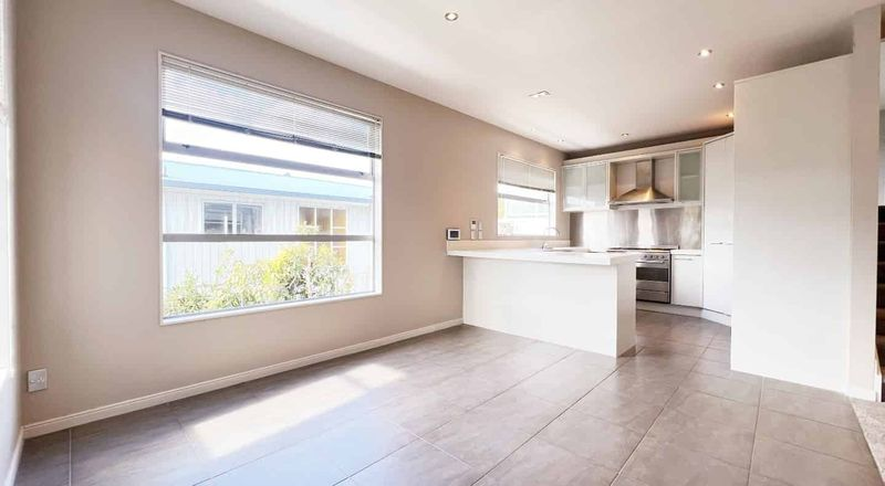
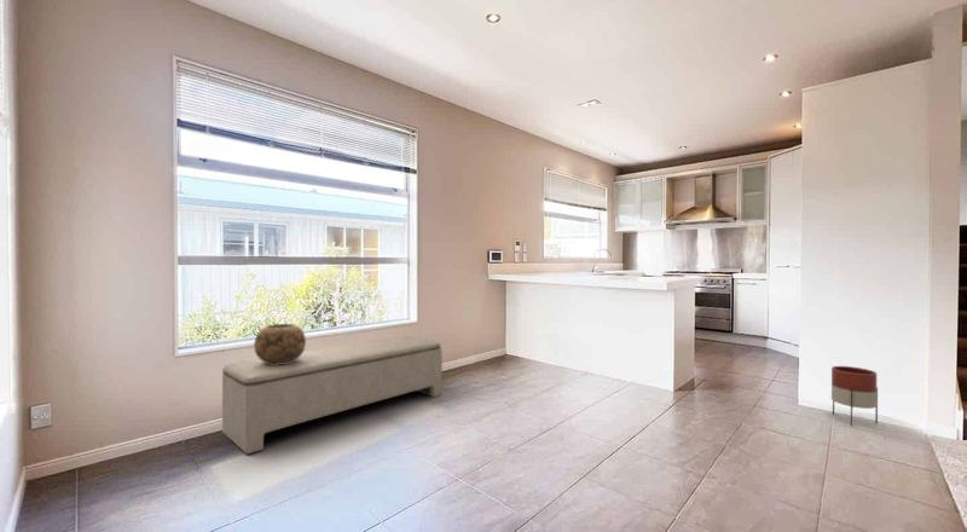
+ bench (346, 380)
+ planter (853, 395)
+ decorative bowl (280, 343)
